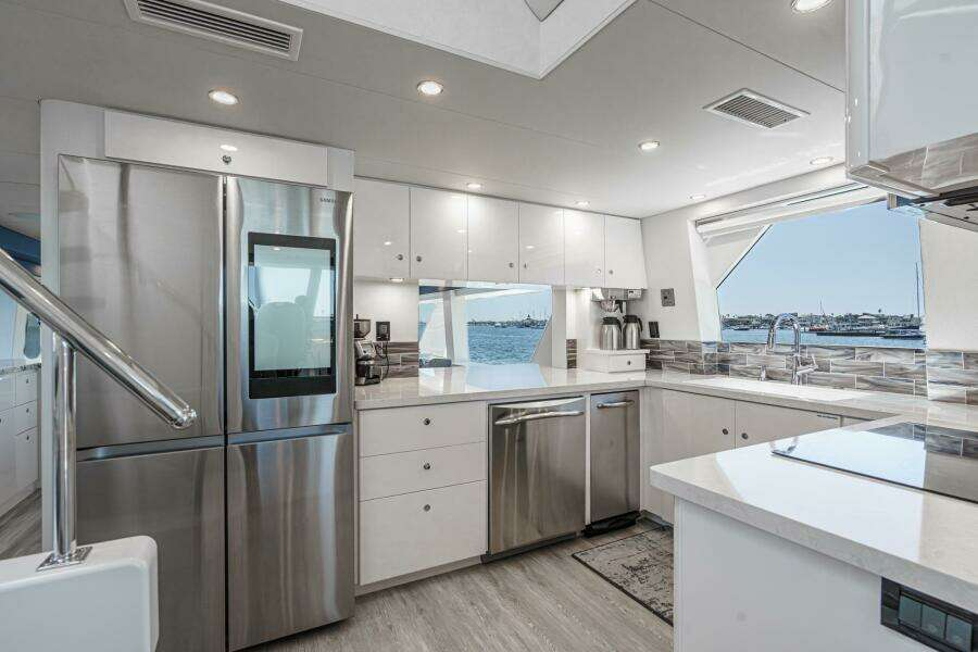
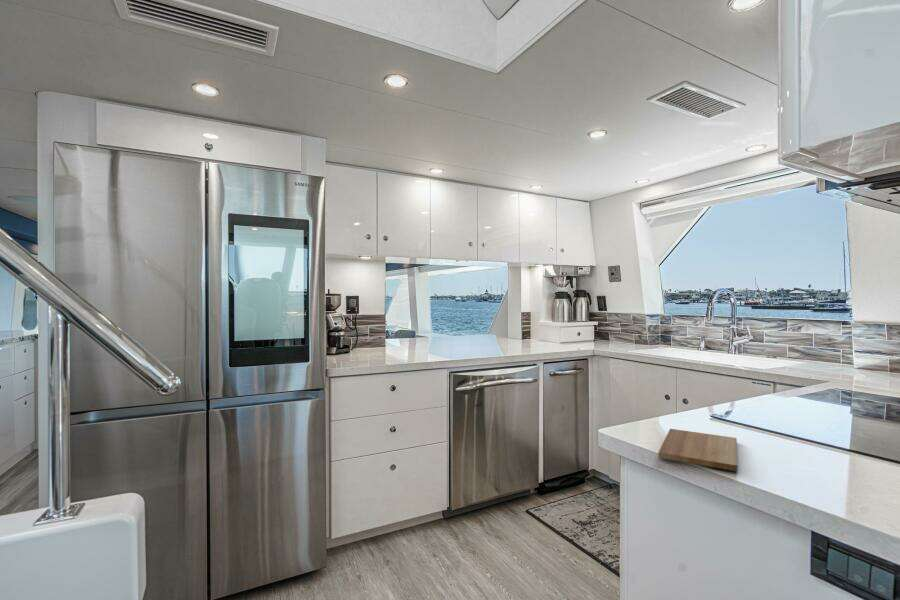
+ cutting board (699, 447)
